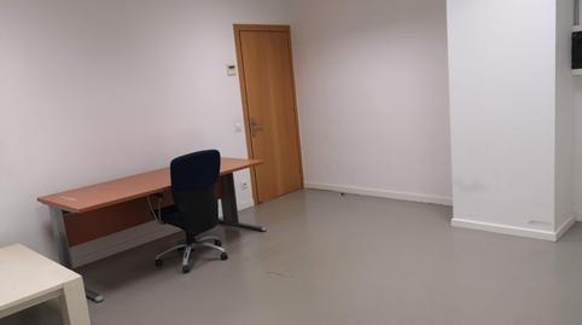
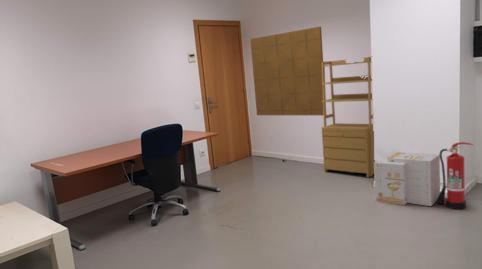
+ product box (406, 178)
+ wall panel (286, 74)
+ shelving unit (349, 124)
+ fire extinguisher (454, 174)
